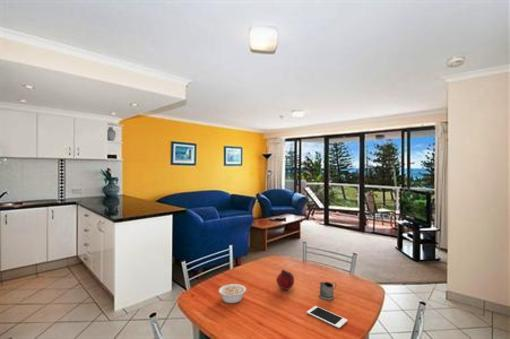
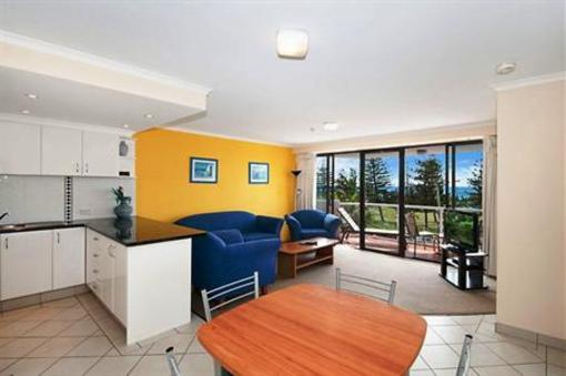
- fruit (285, 279)
- legume (233, 293)
- cell phone (326, 316)
- tea glass holder (328, 288)
